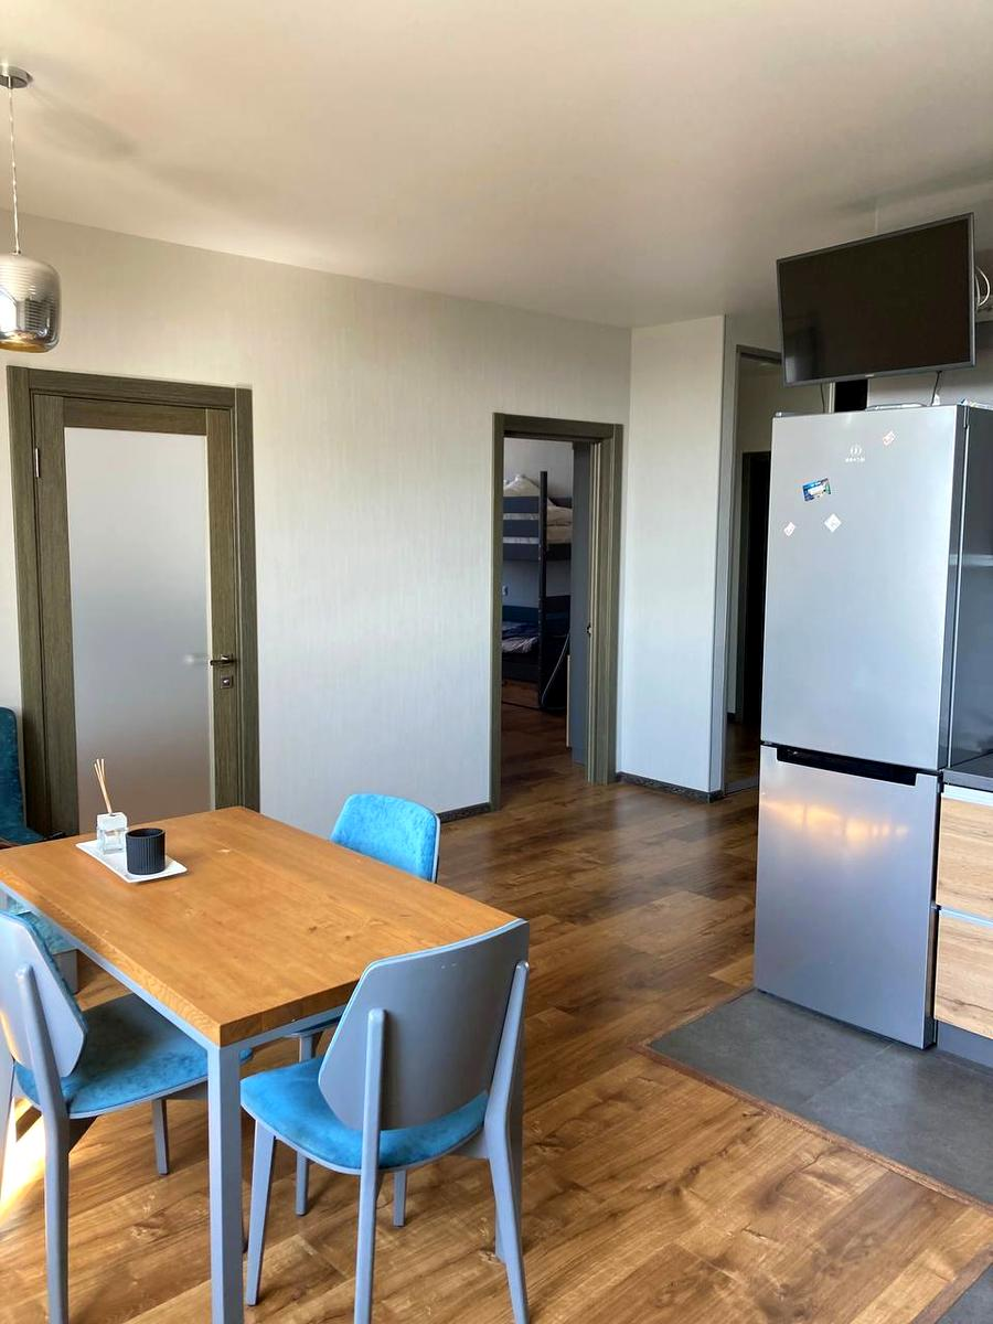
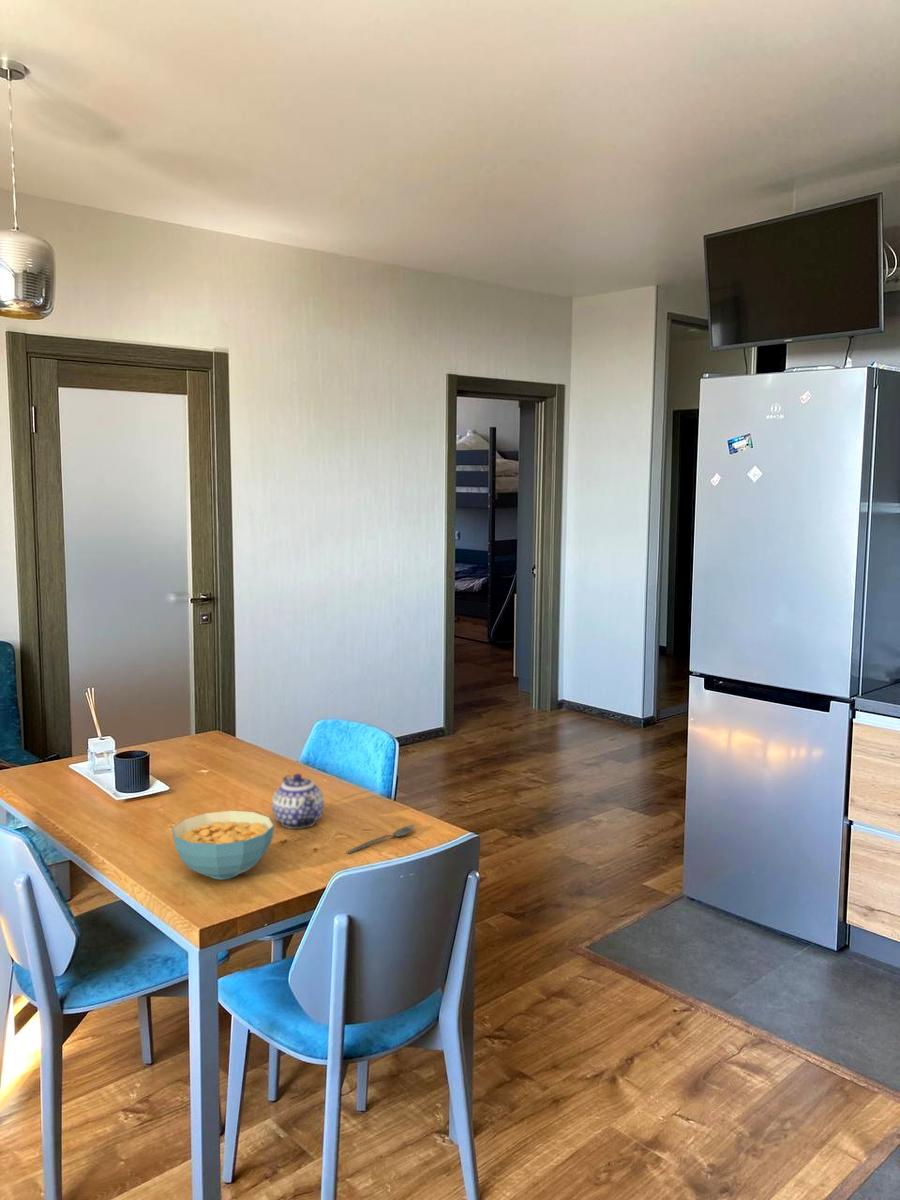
+ spoon (381, 838)
+ cereal bowl (223, 850)
+ teapot (298, 798)
